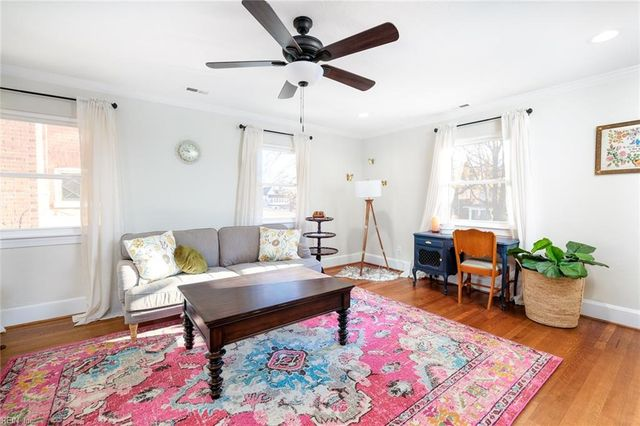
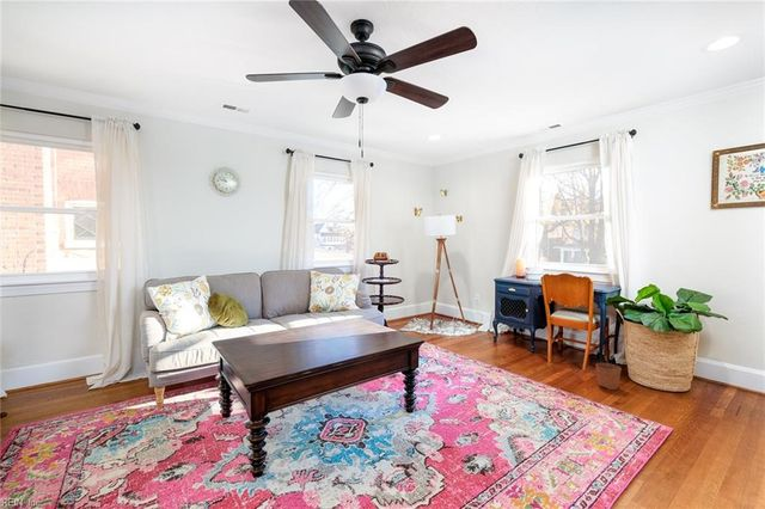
+ plant pot (607, 370)
